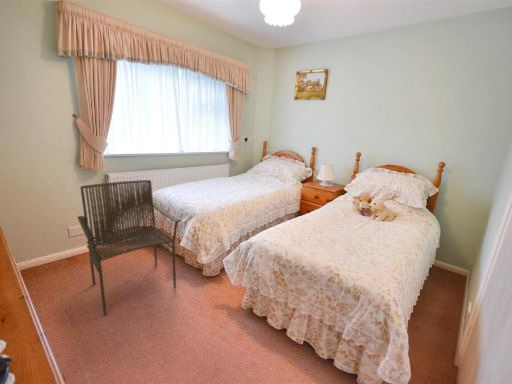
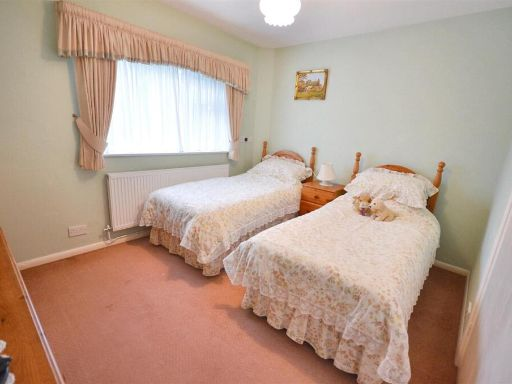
- armchair (130, 239)
